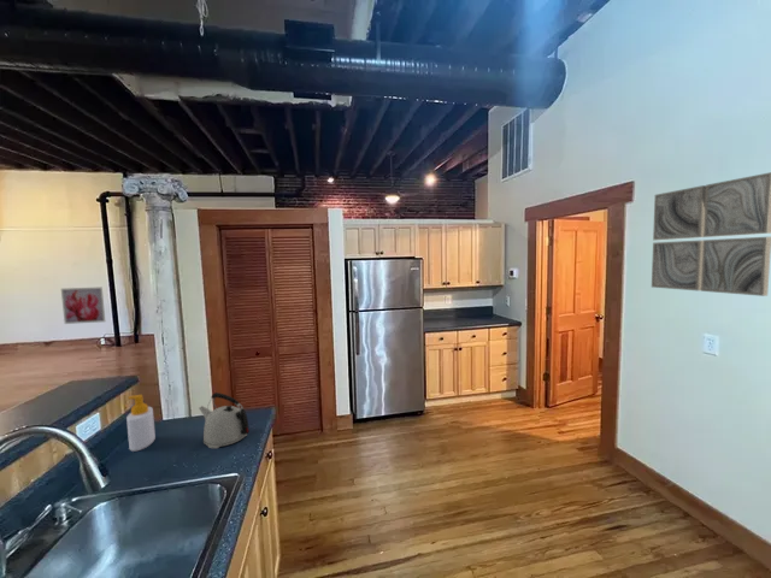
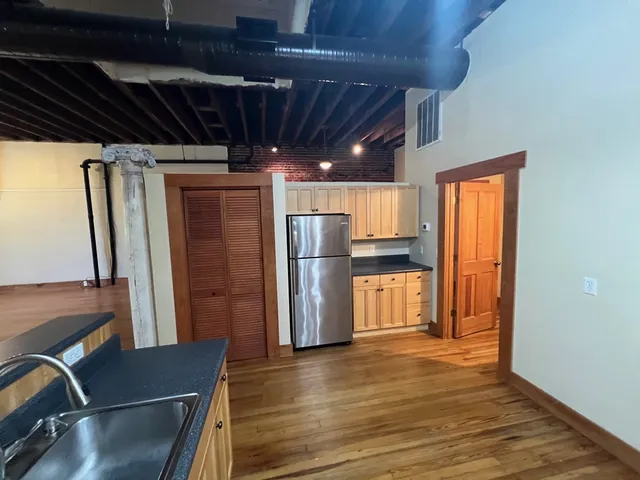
- wall art (83, 305)
- soap bottle (140, 419)
- kettle (223, 415)
- wall art (704, 240)
